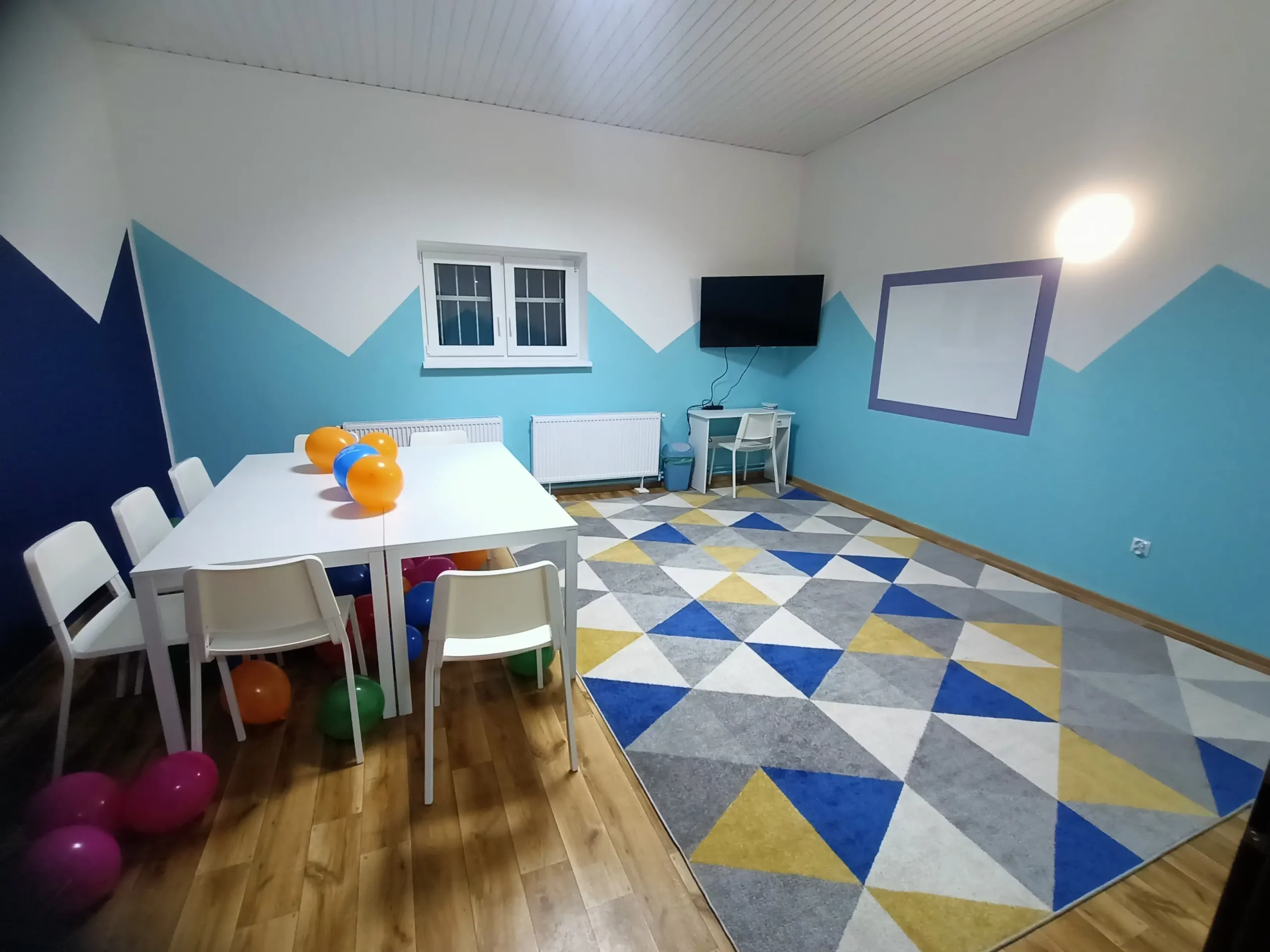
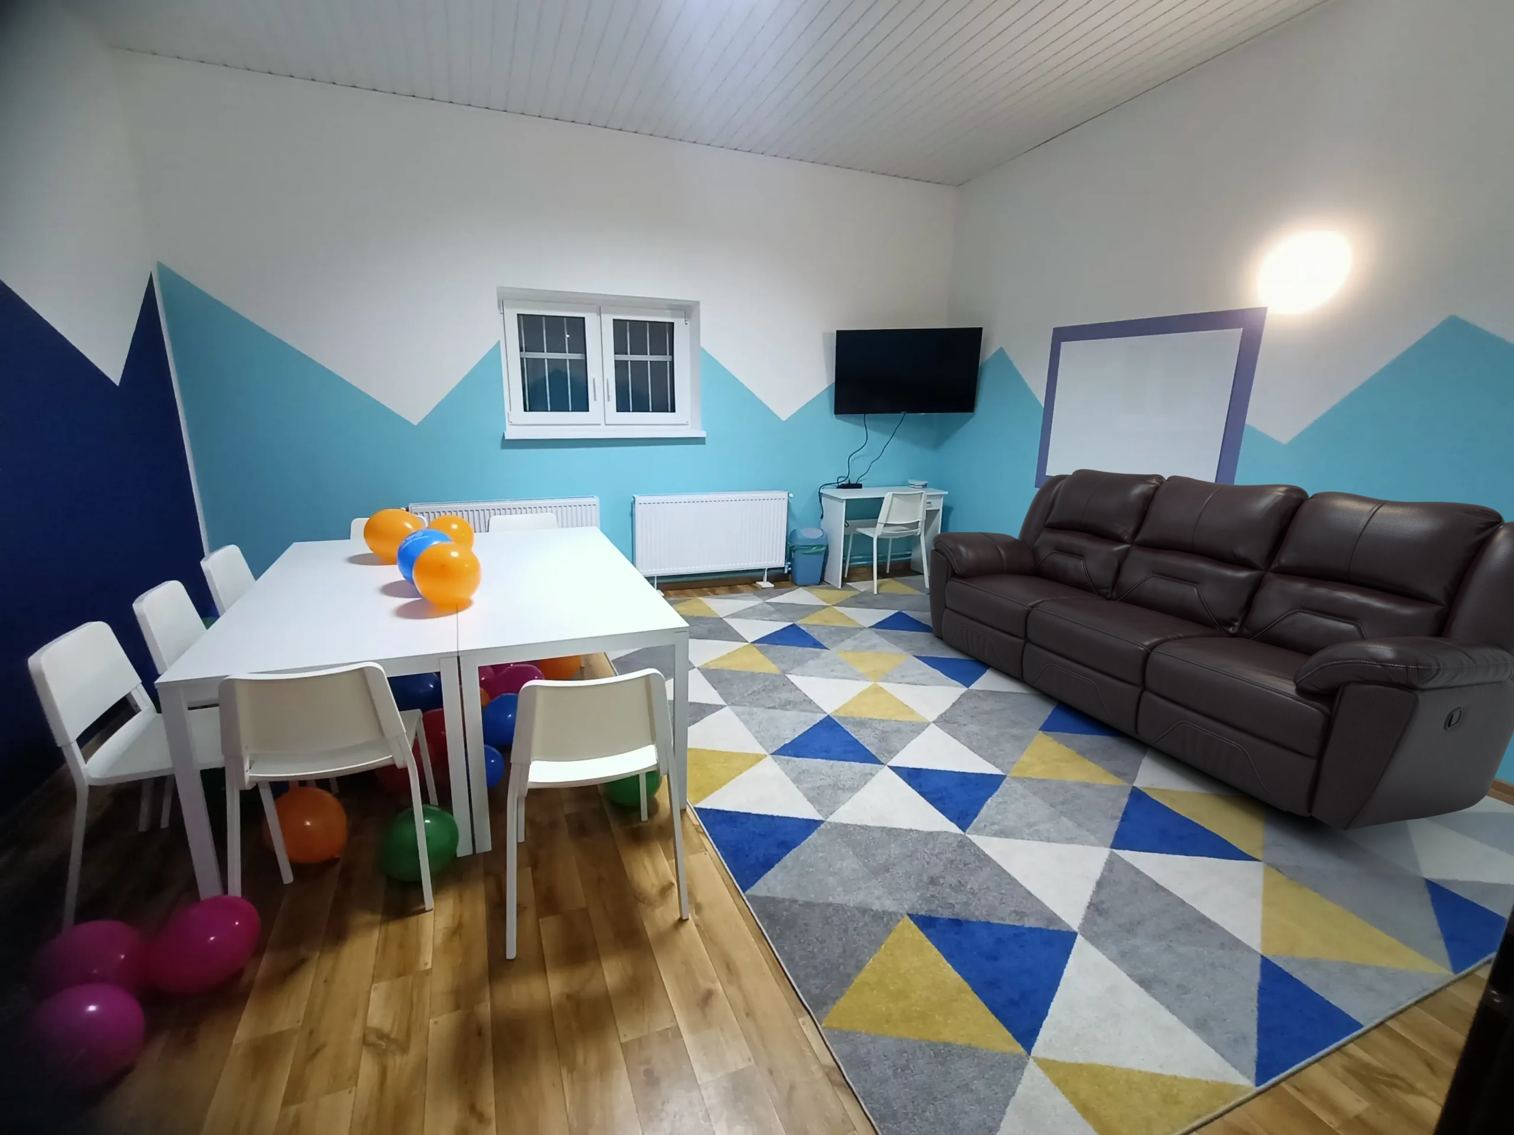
+ sofa (1159, 593)
